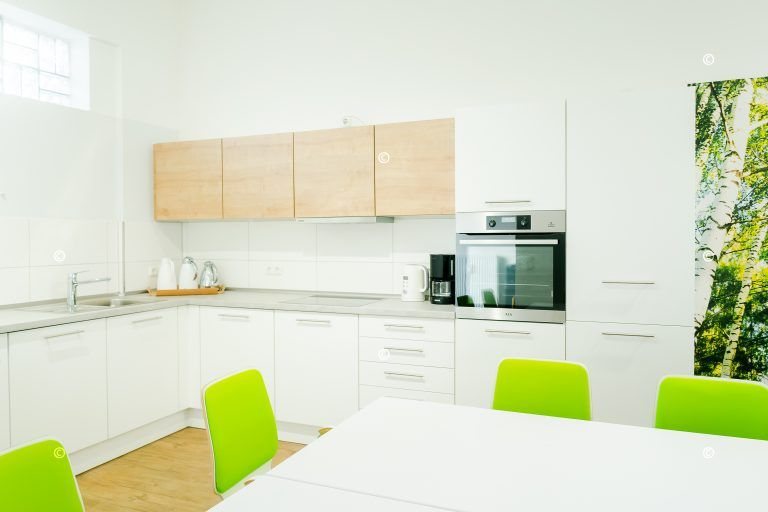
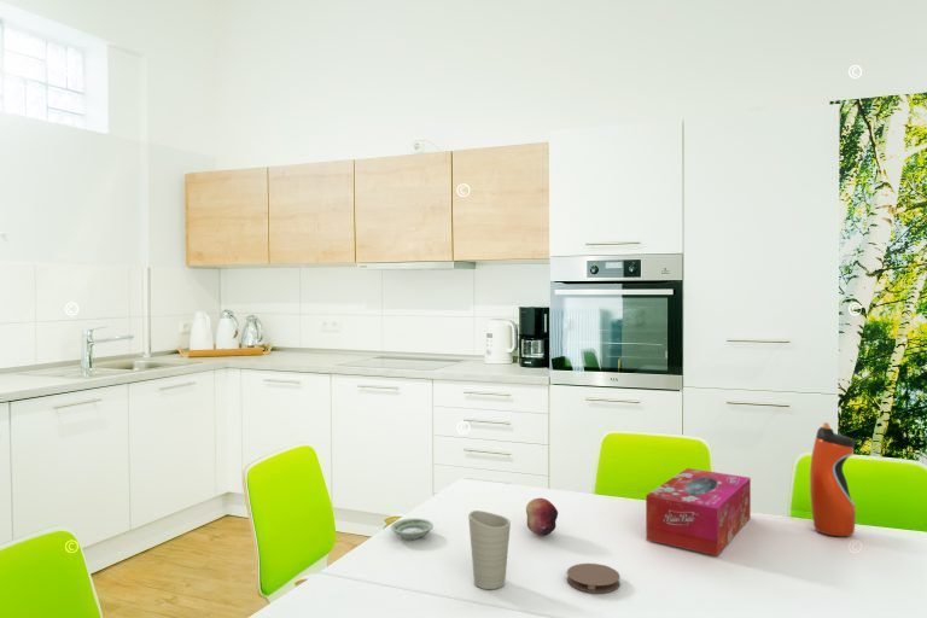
+ saucer (412, 530)
+ water bottle (832, 477)
+ coaster (593, 577)
+ cup (489, 548)
+ tissue box (700, 507)
+ fruit (541, 517)
